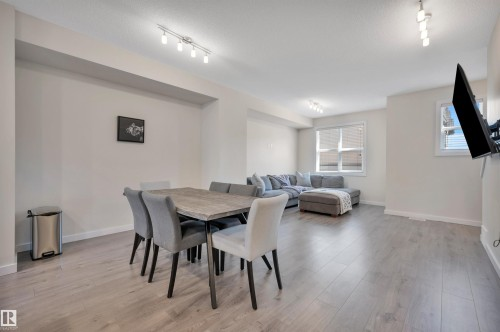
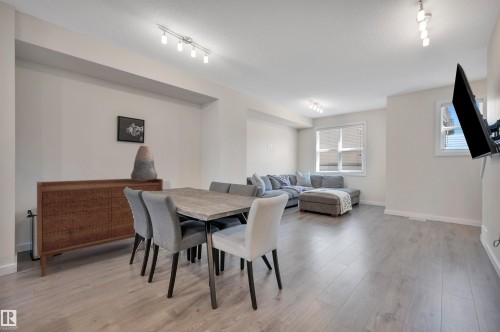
+ decorative urn (144, 166)
+ sideboard (106, 217)
